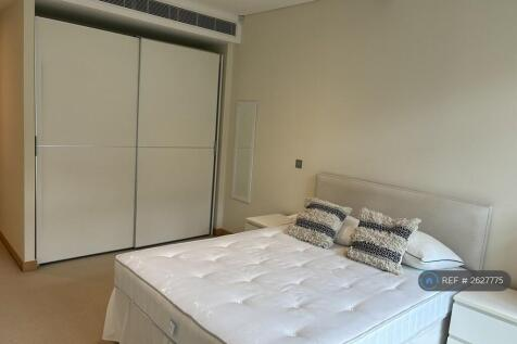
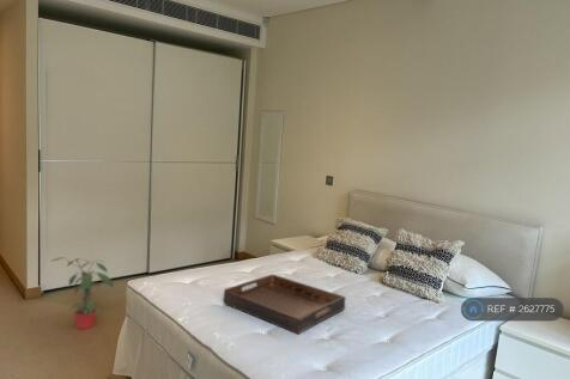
+ potted plant (84, 294)
+ serving tray (283, 299)
